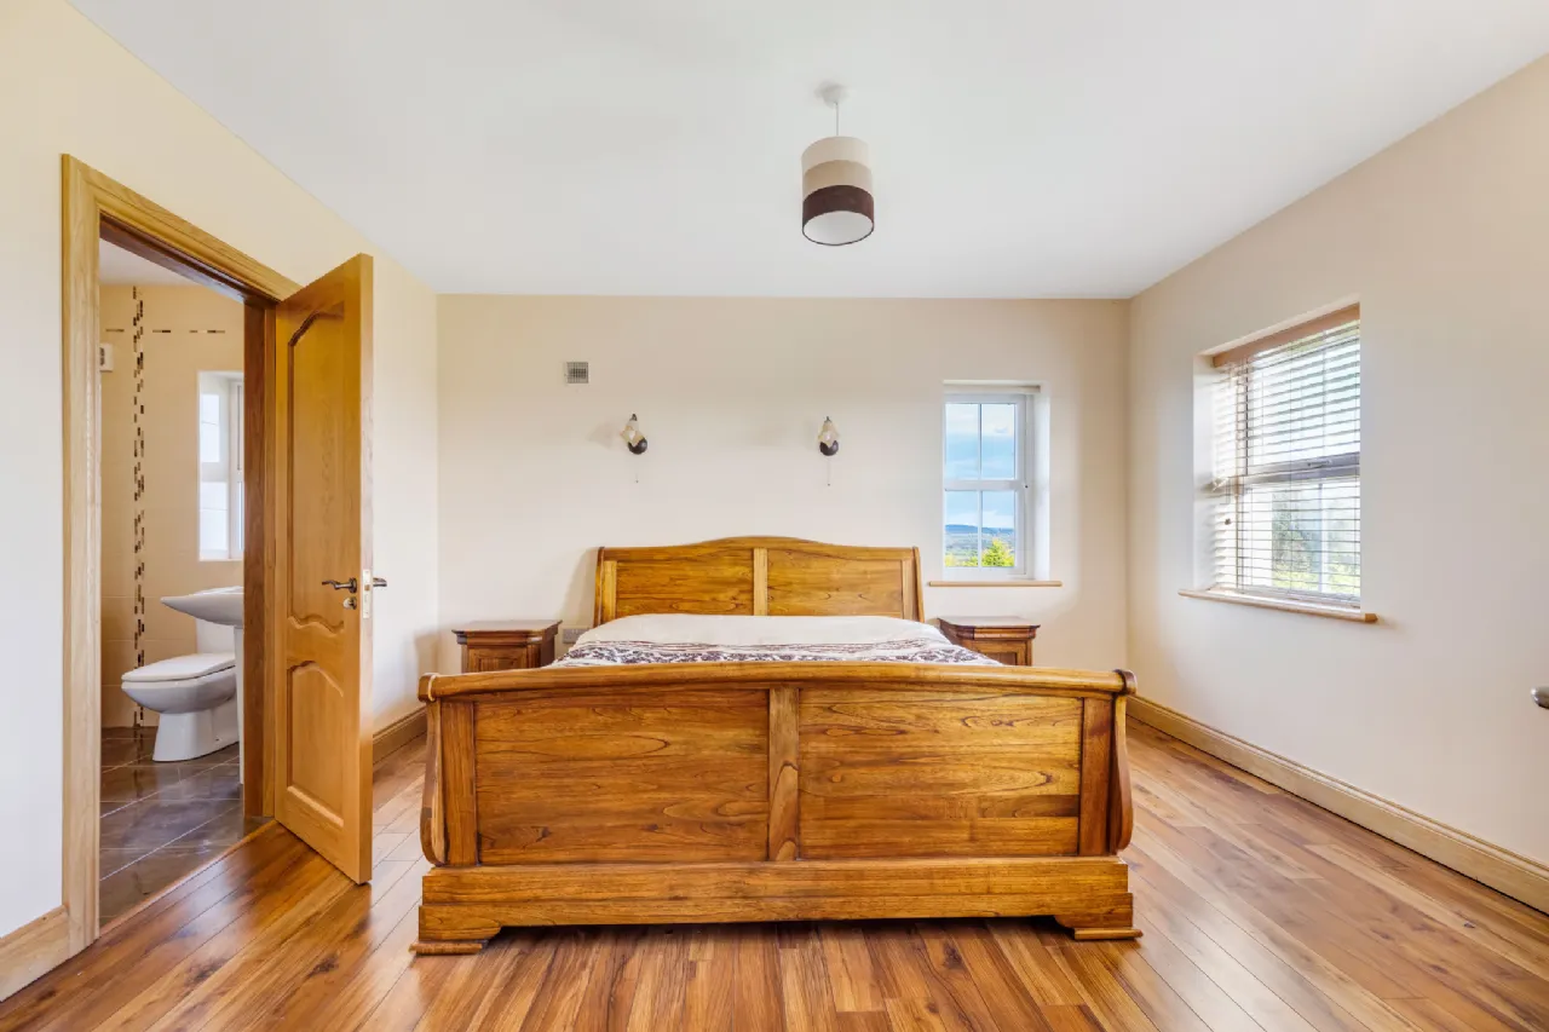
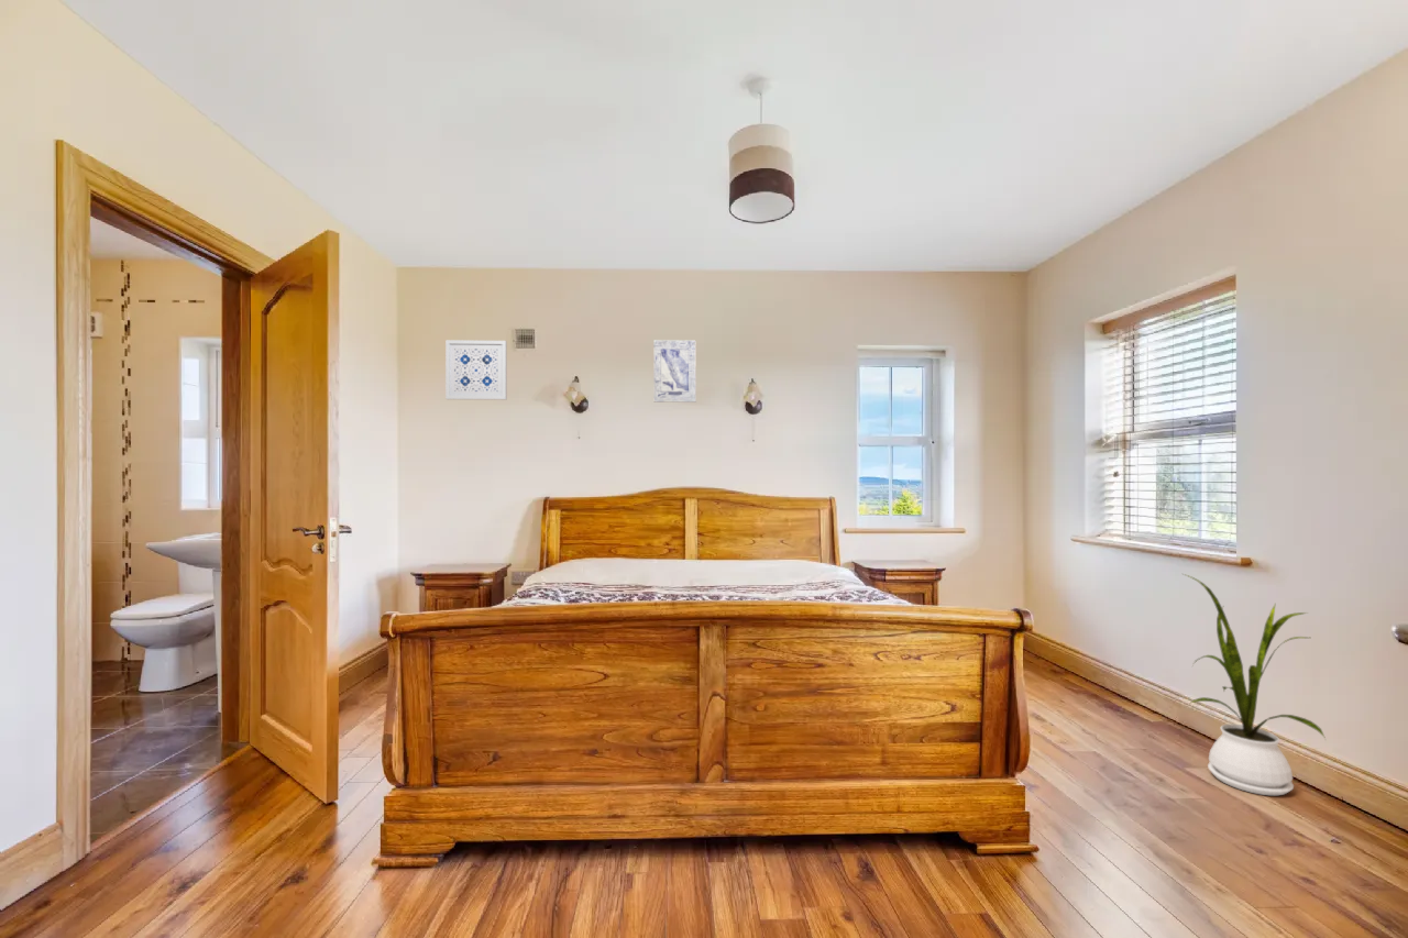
+ wall art (674, 371)
+ wall art (476, 369)
+ house plant (1242, 680)
